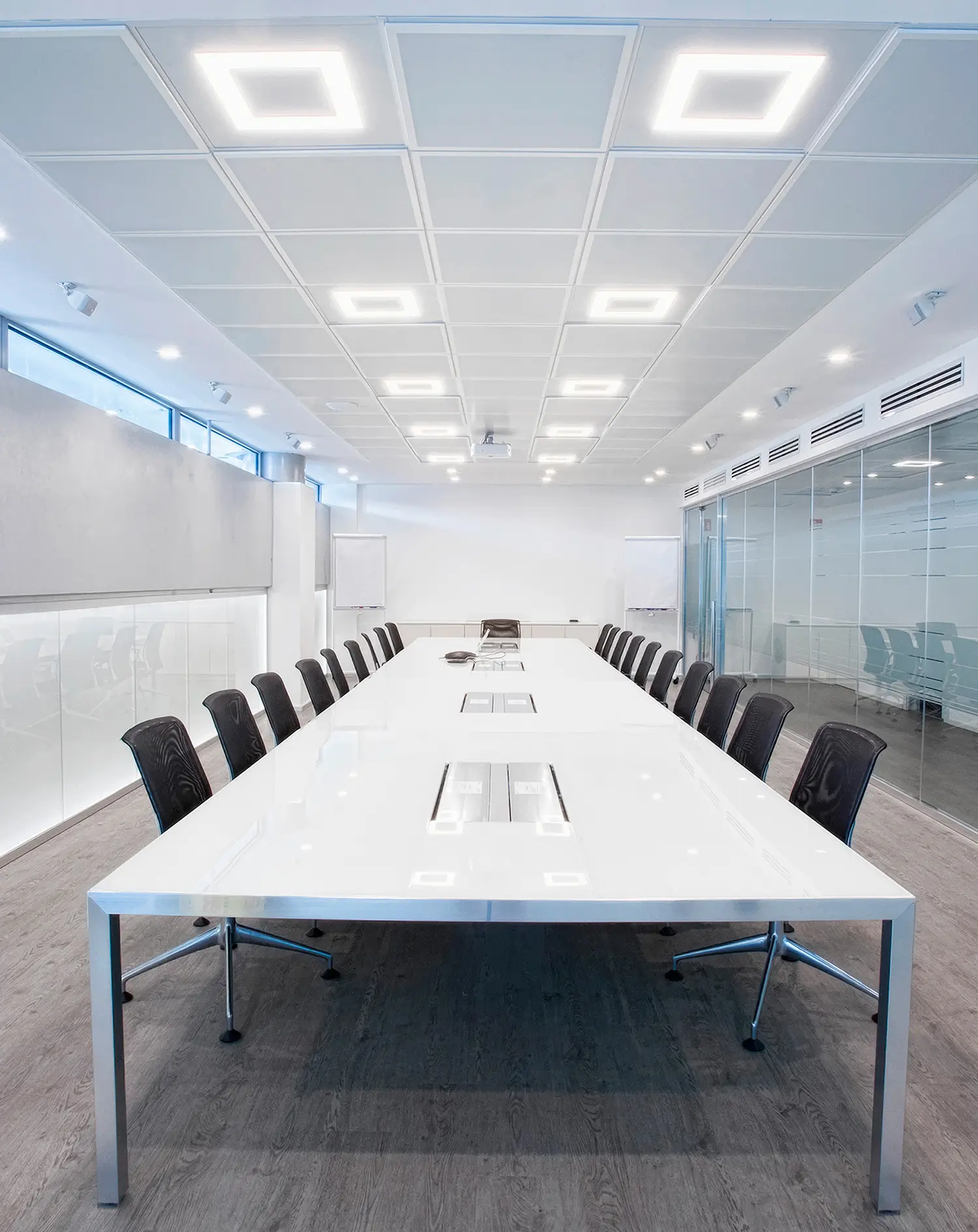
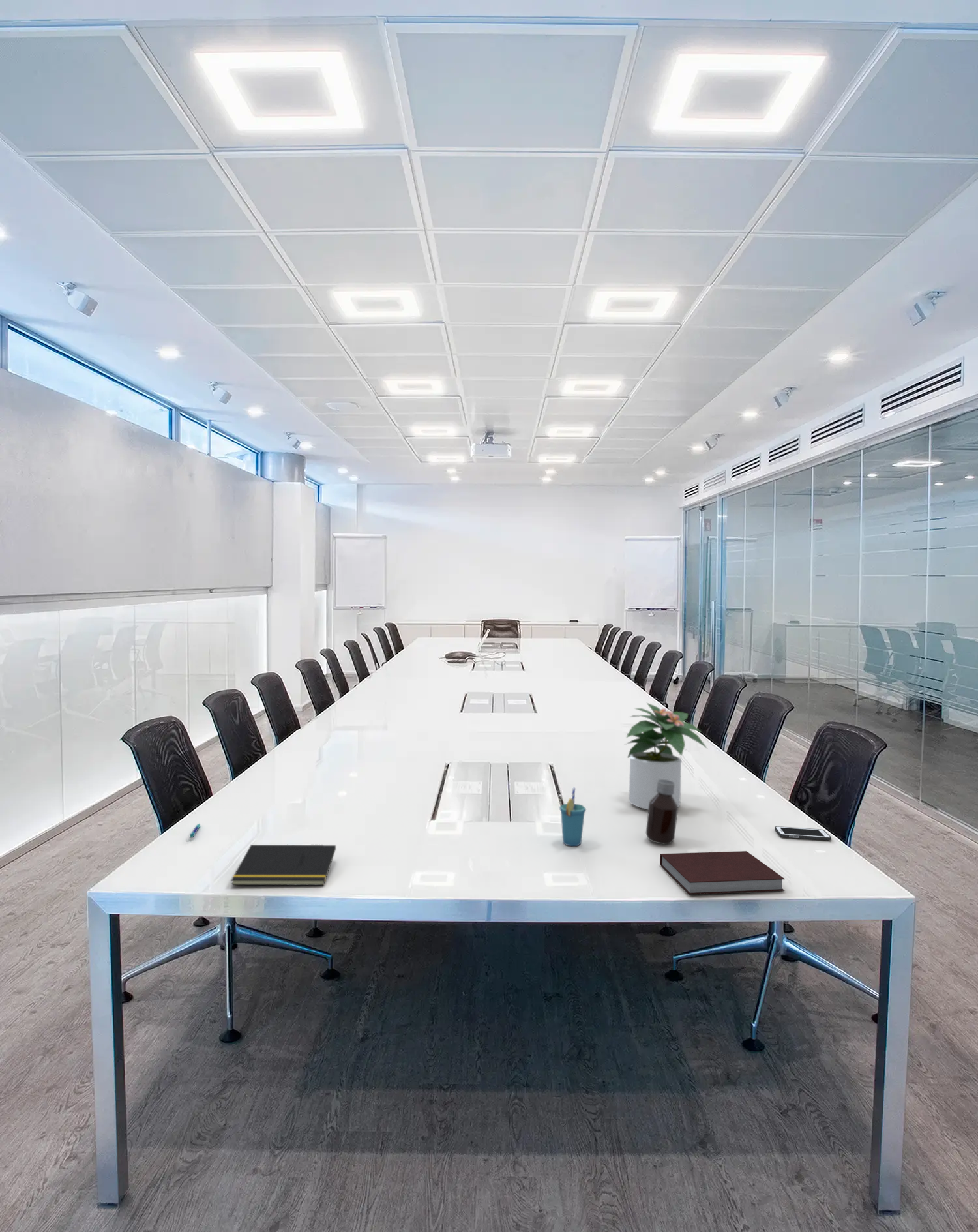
+ notebook (719, 871)
+ potted plant (660, 756)
+ bottle (662, 811)
+ cup (572, 817)
+ pen (196, 829)
+ cell phone (802, 833)
+ notepad (286, 864)
